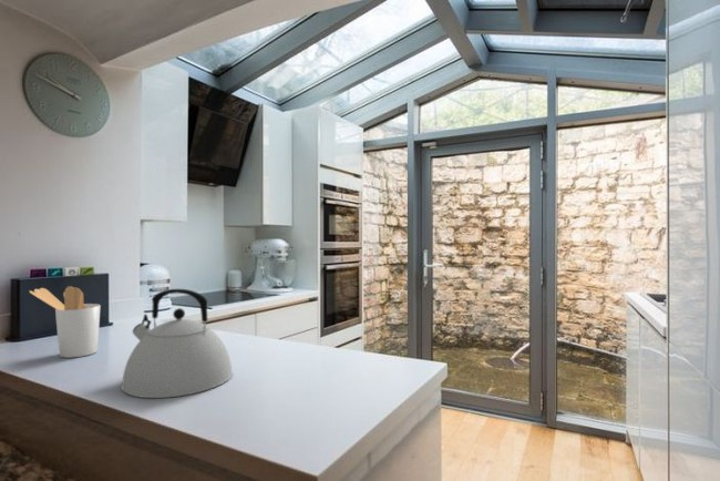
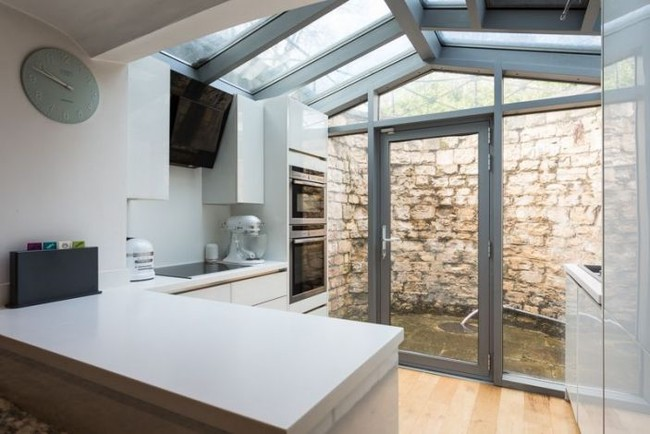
- kettle (177, 334)
- utensil holder (66, 319)
